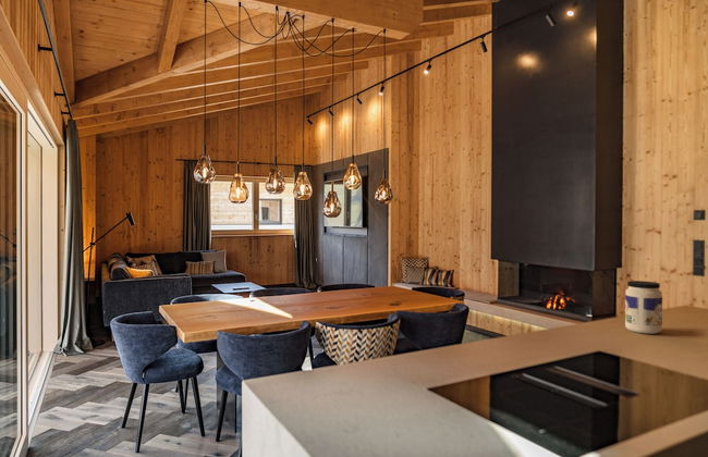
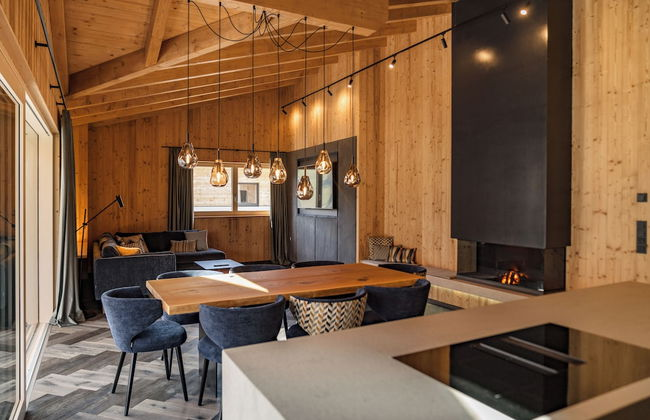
- jar (643, 307)
